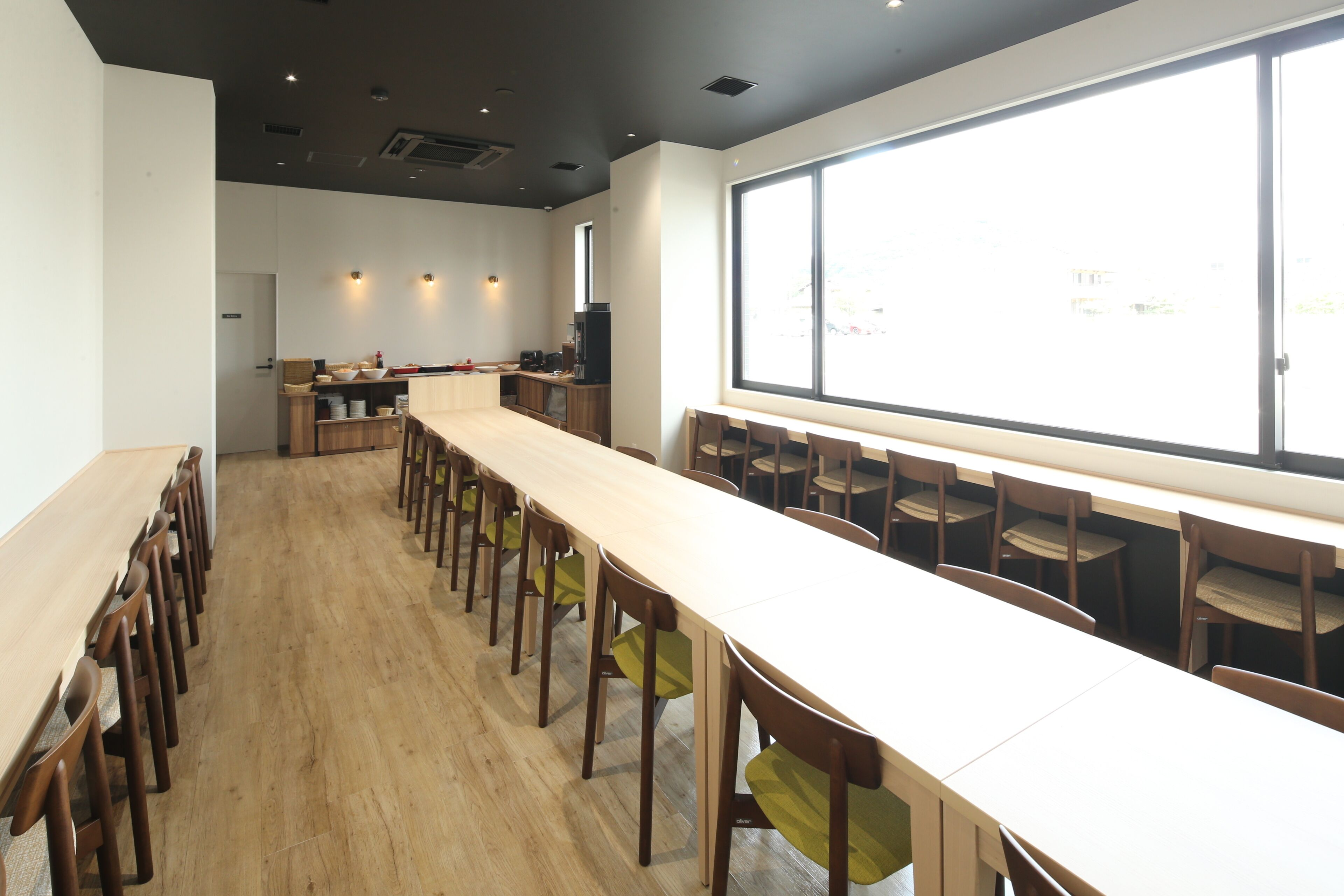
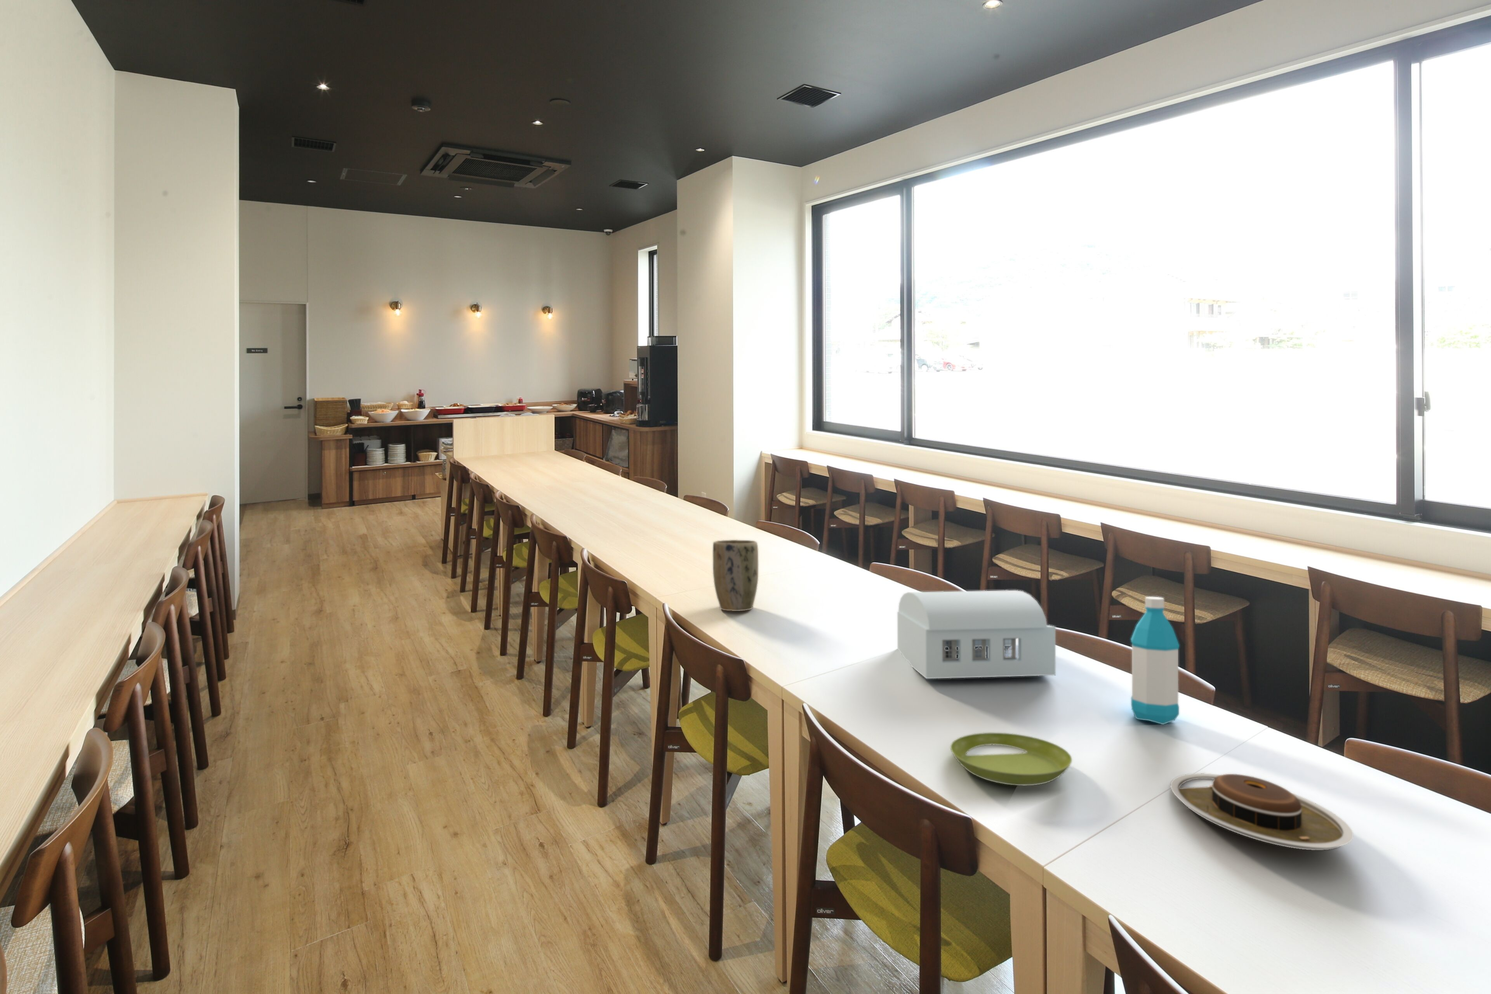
+ plate (1255, 802)
+ plant pot (736, 575)
+ water bottle (1155, 659)
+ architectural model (972, 628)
+ saucer (1010, 760)
